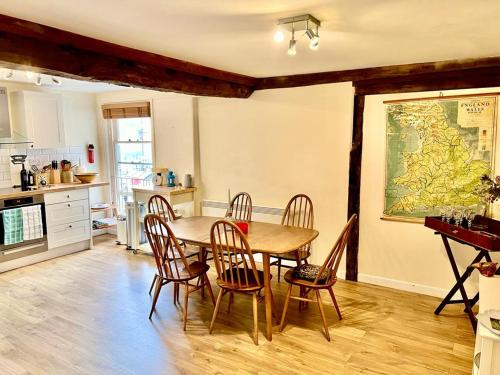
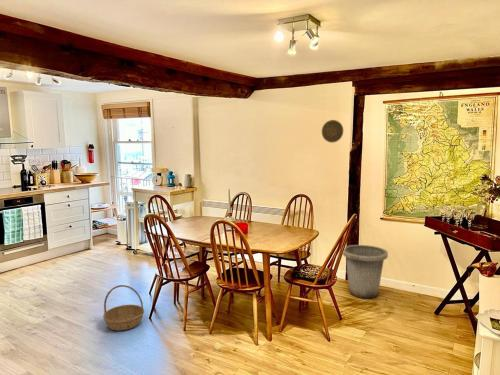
+ basket (123, 305)
+ decorative plate (332, 131)
+ trash can (364, 271)
